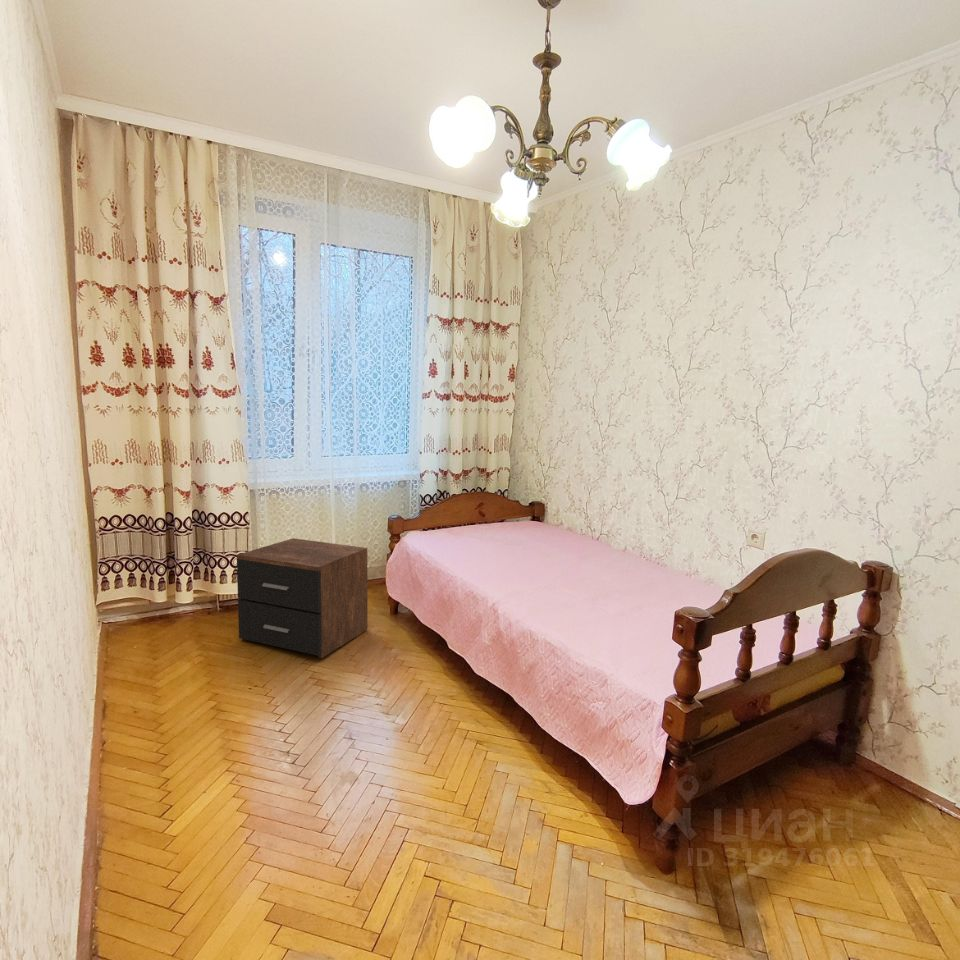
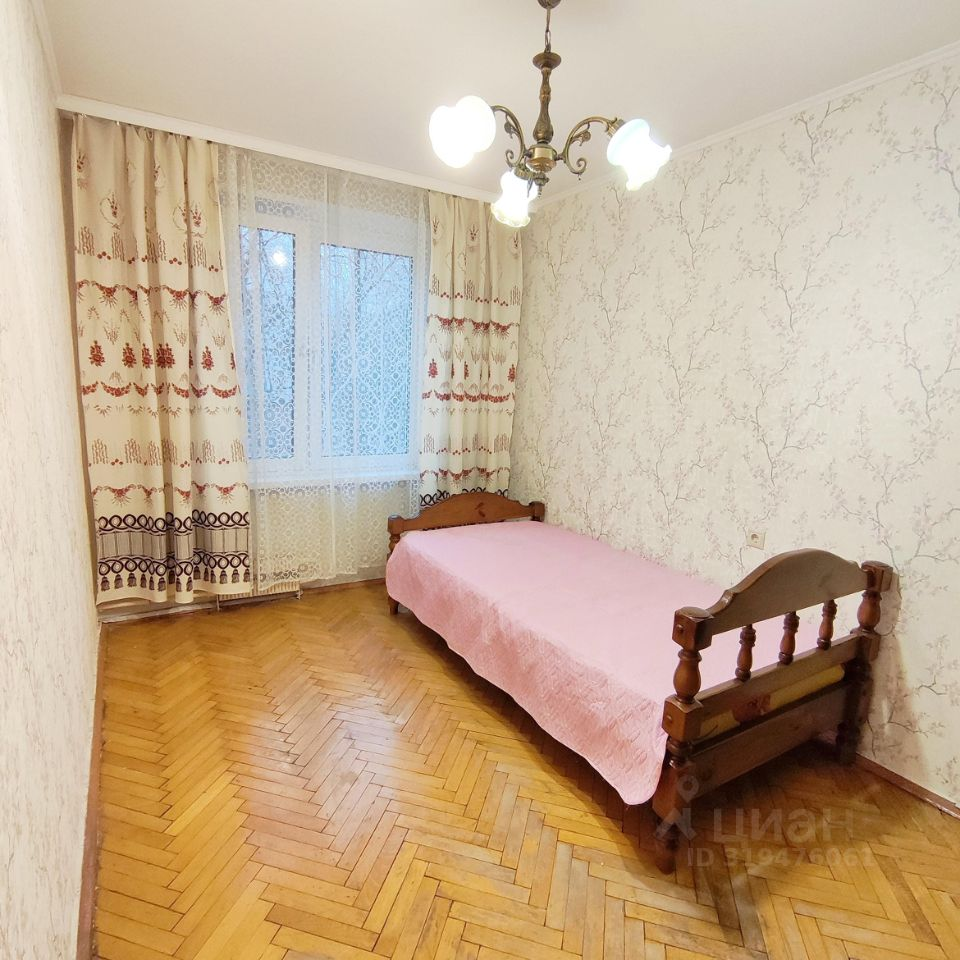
- nightstand (304, 593)
